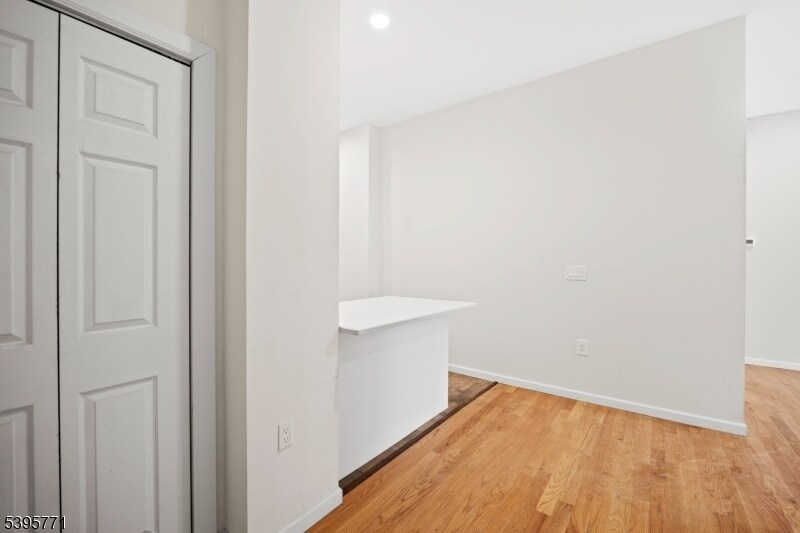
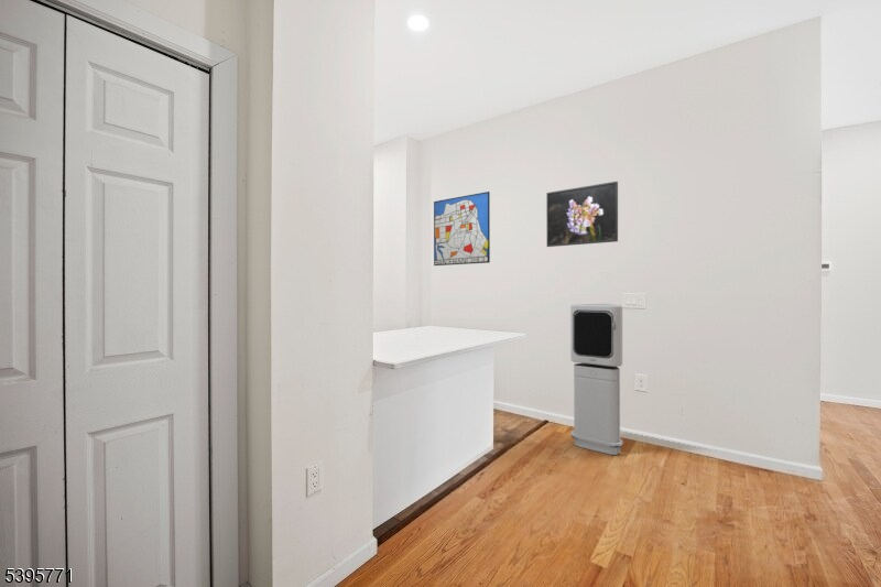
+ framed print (580, 216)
+ wall art (459, 230)
+ air purifier (600, 373)
